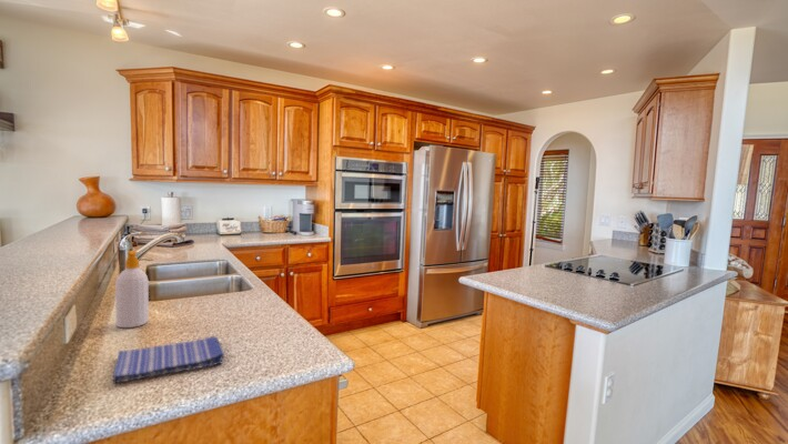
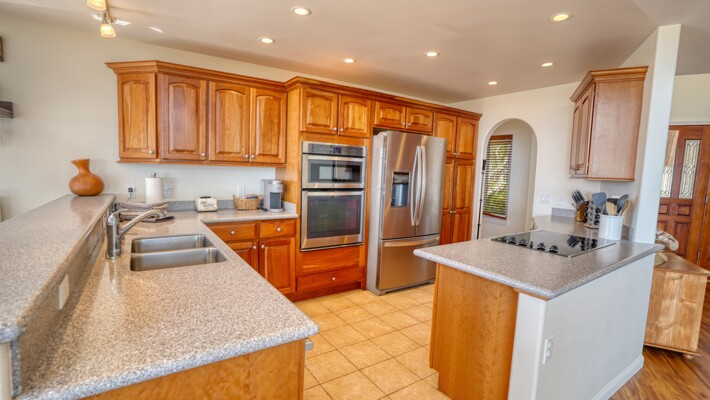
- soap bottle (132, 287)
- dish towel (171, 355)
